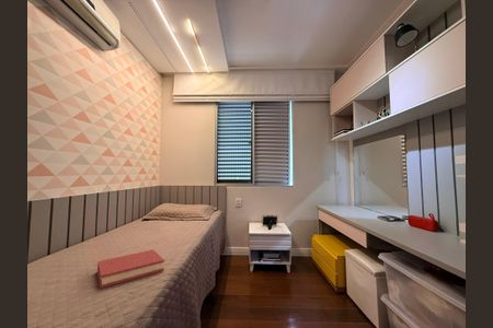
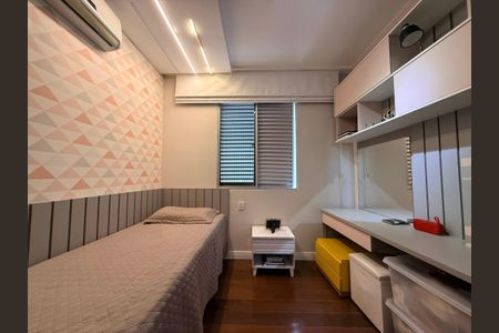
- hardback book (130, 266)
